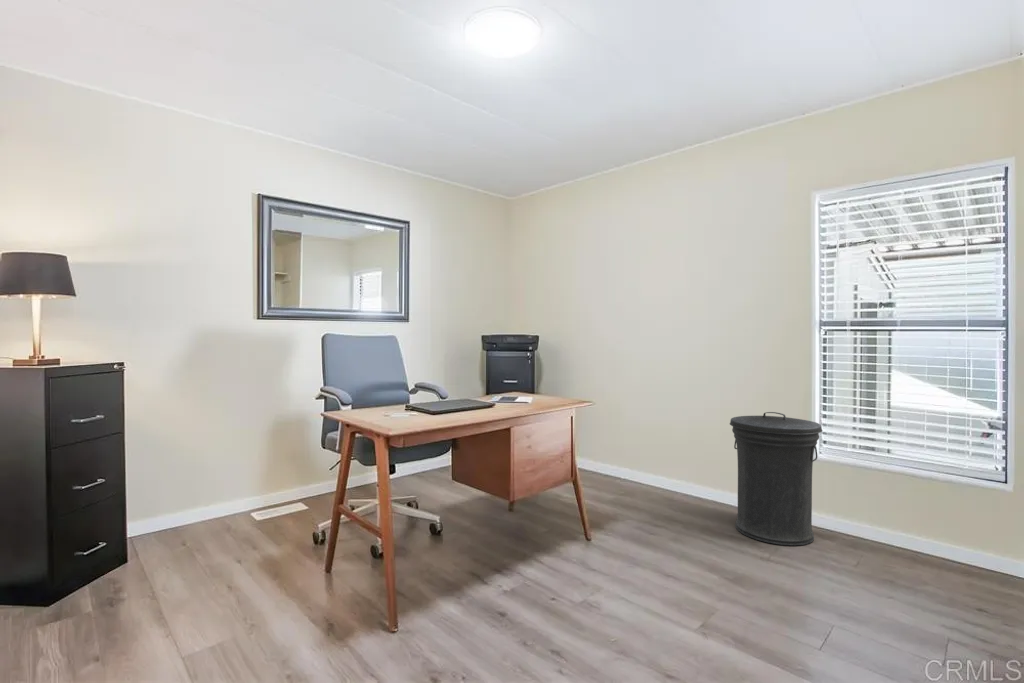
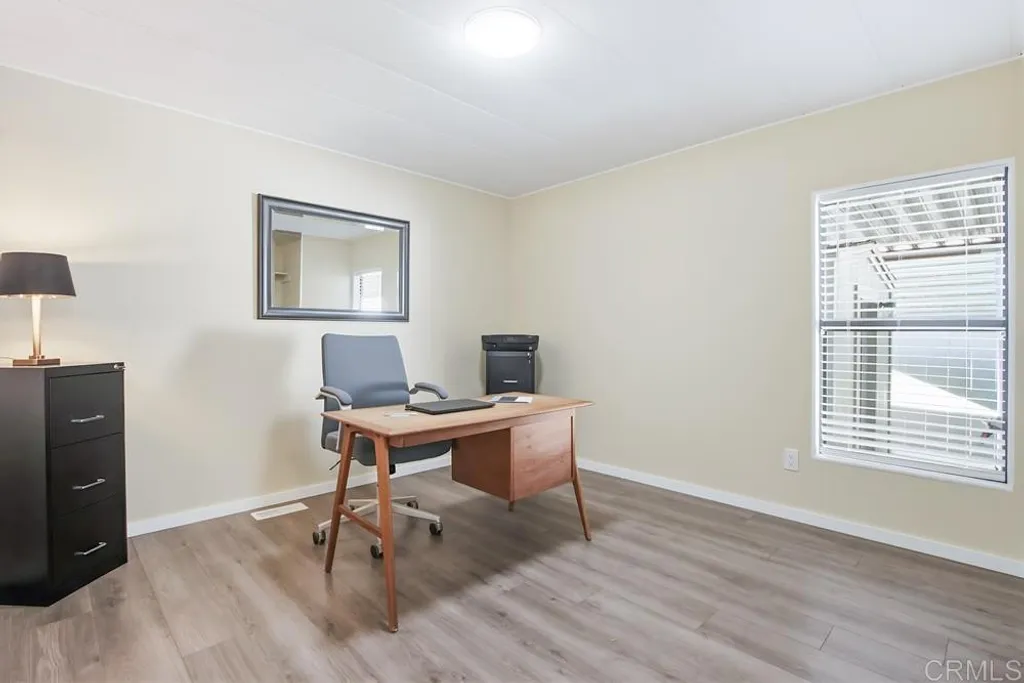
- trash can (773, 472)
